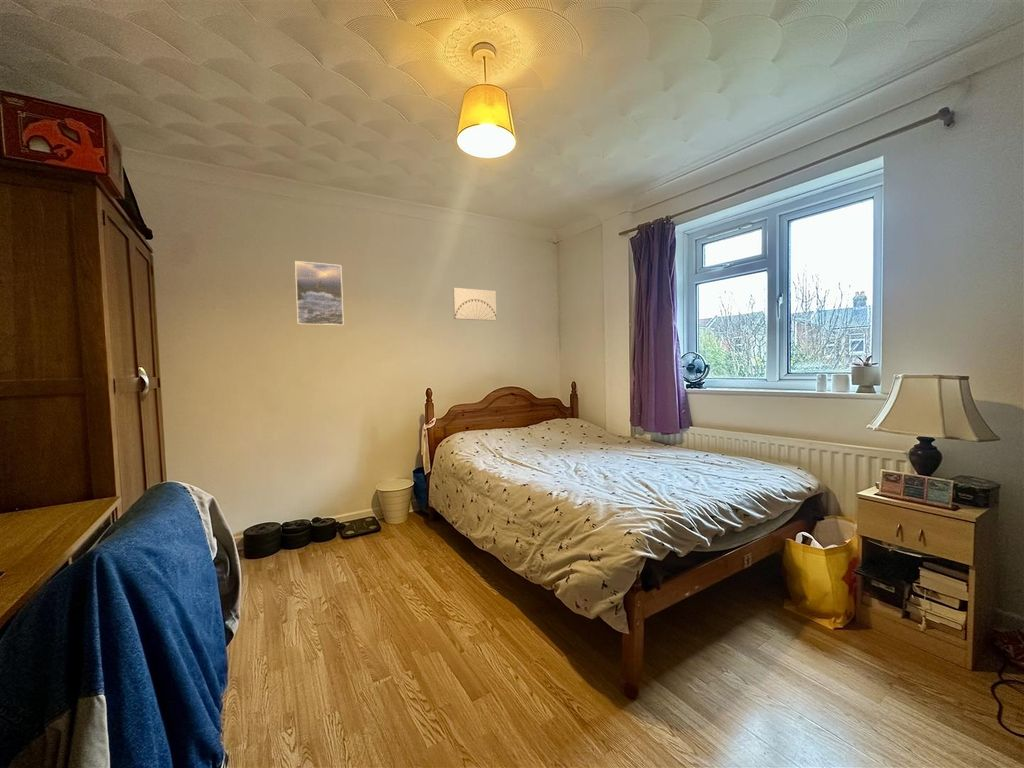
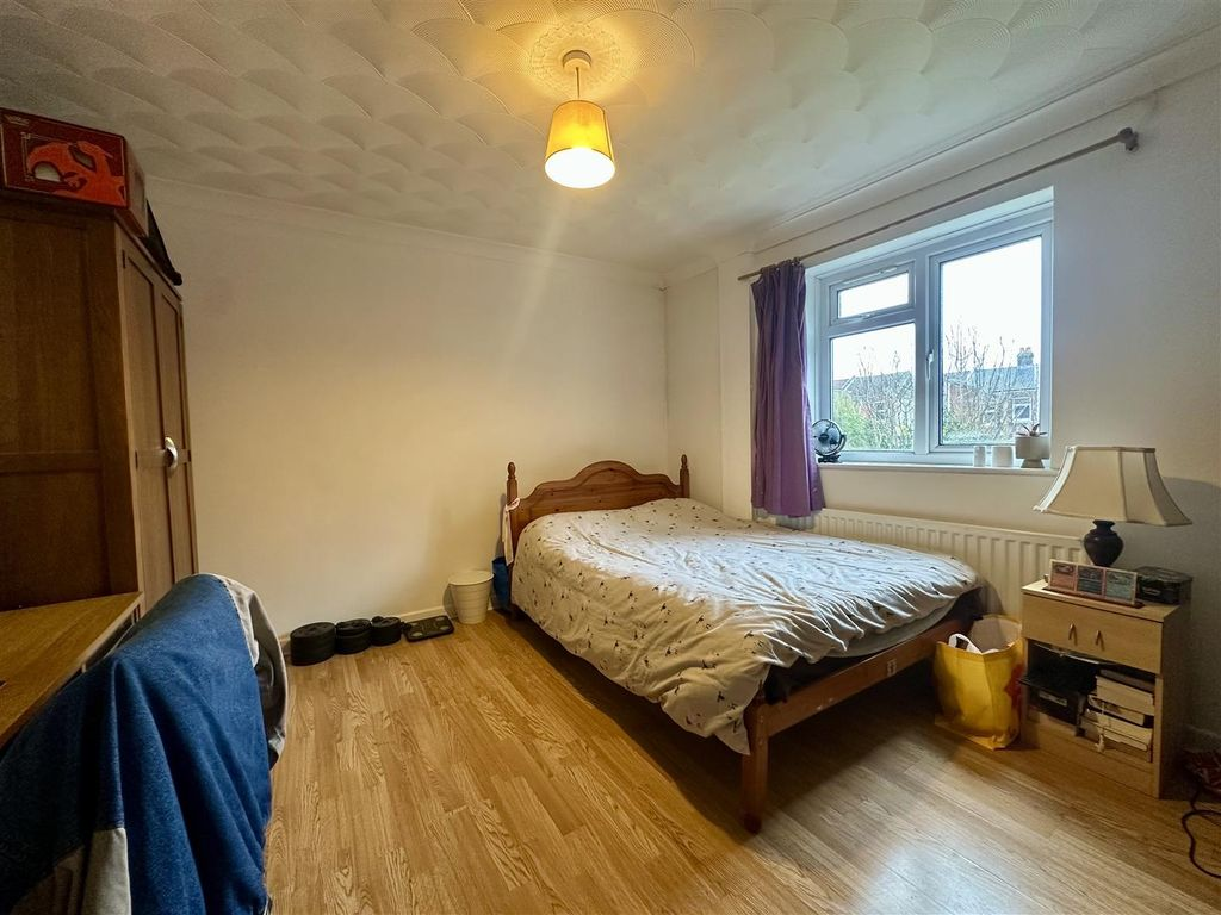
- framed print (319, 294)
- wall art (475, 304)
